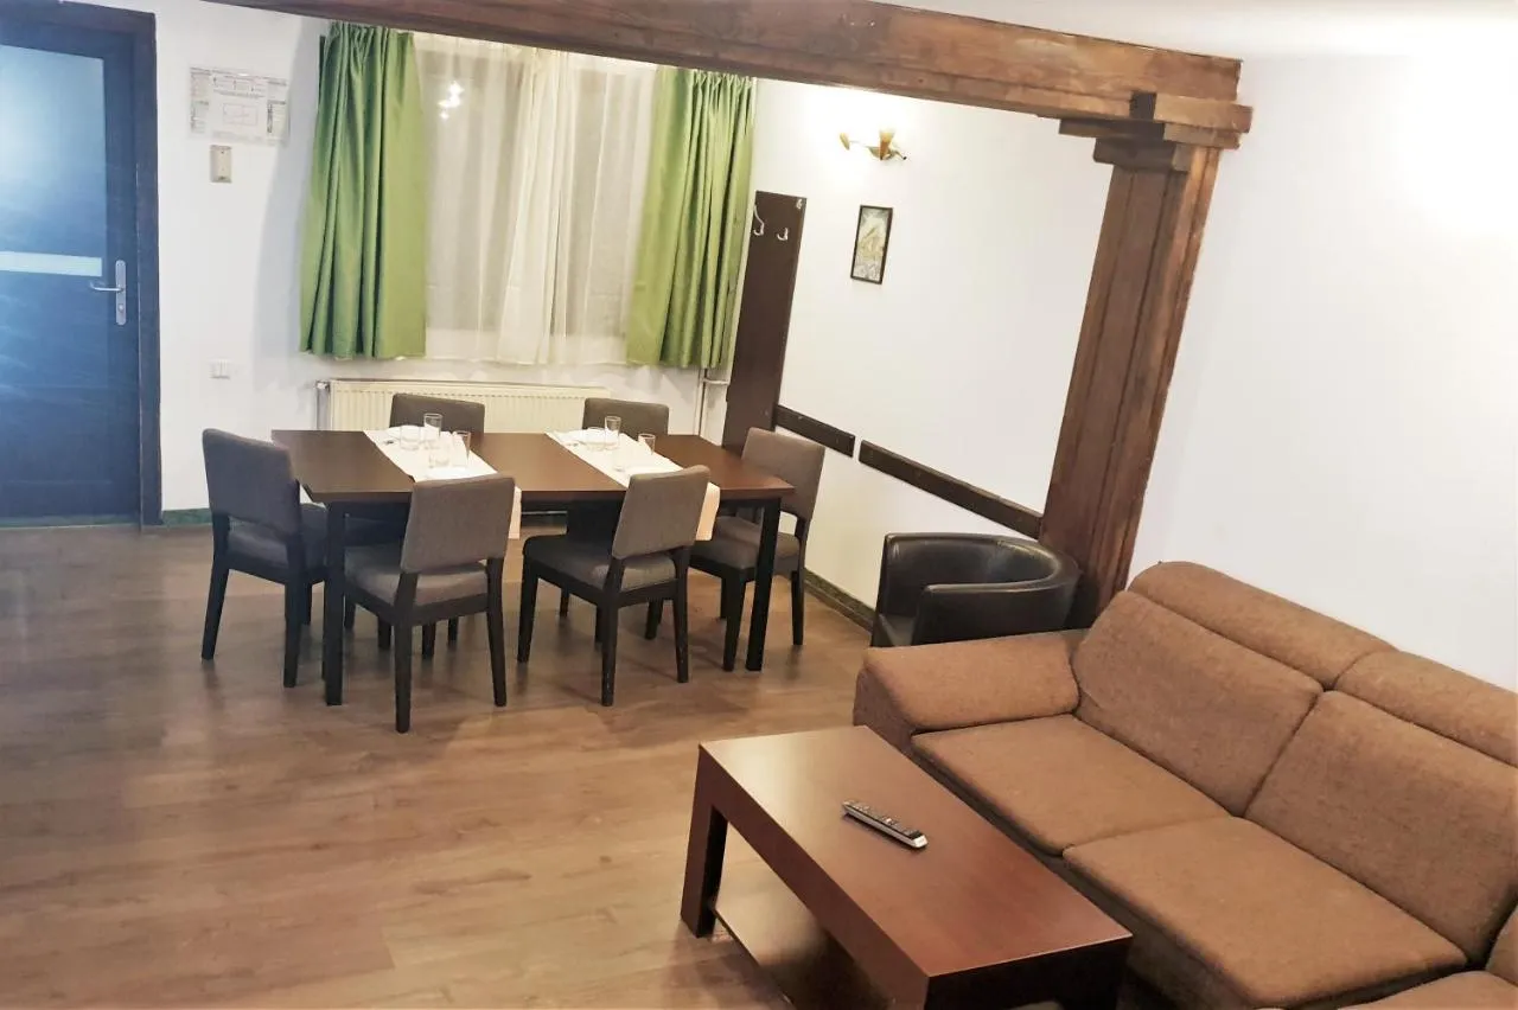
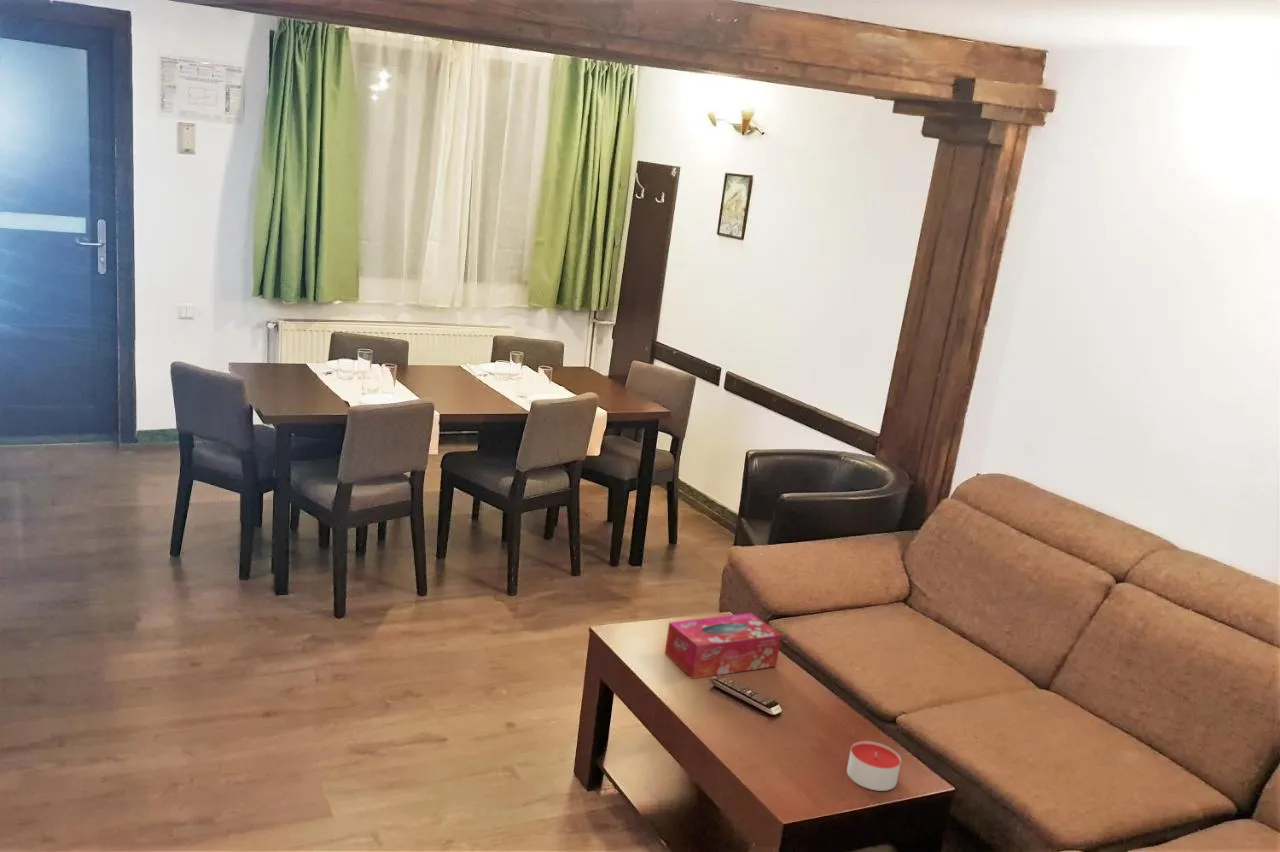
+ candle (873, 764)
+ tissue box (723, 644)
